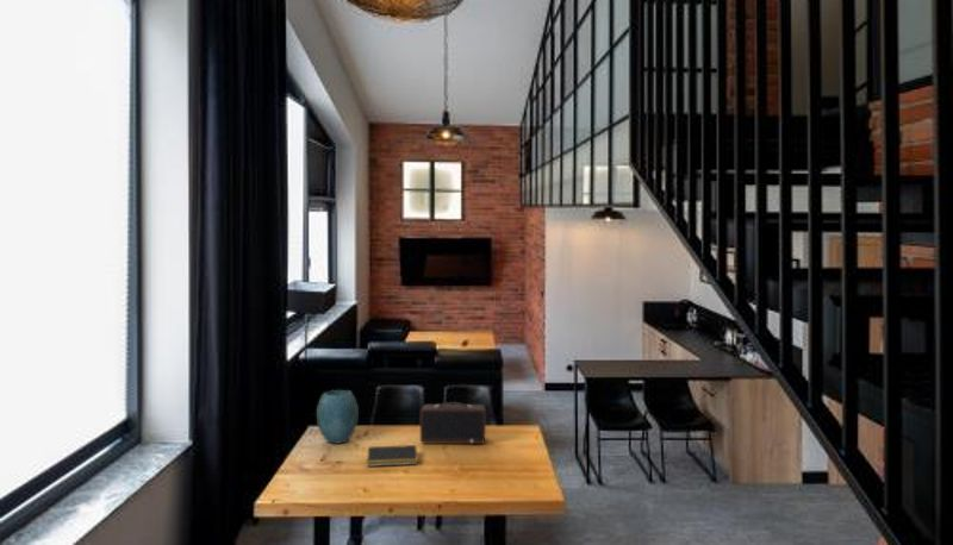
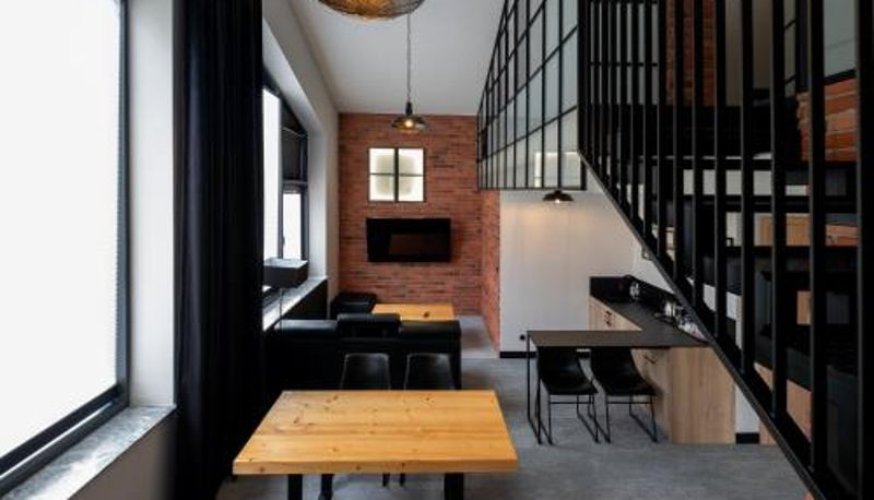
- vase (337, 416)
- notepad (392, 455)
- speaker (453, 421)
